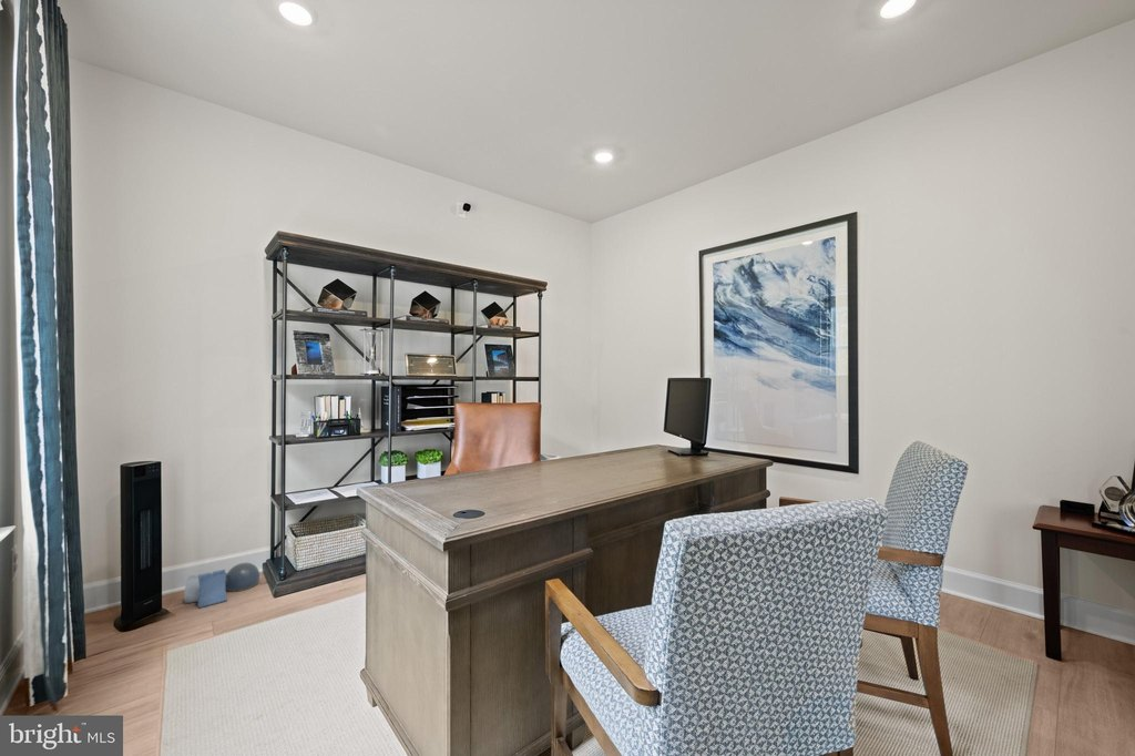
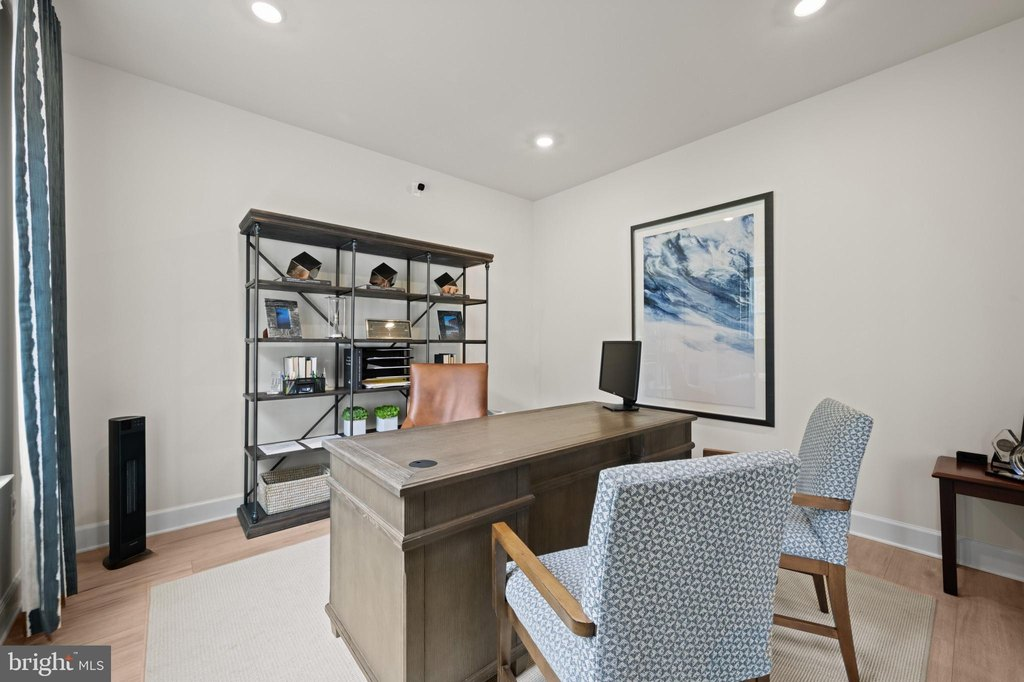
- shopping bag (224, 579)
